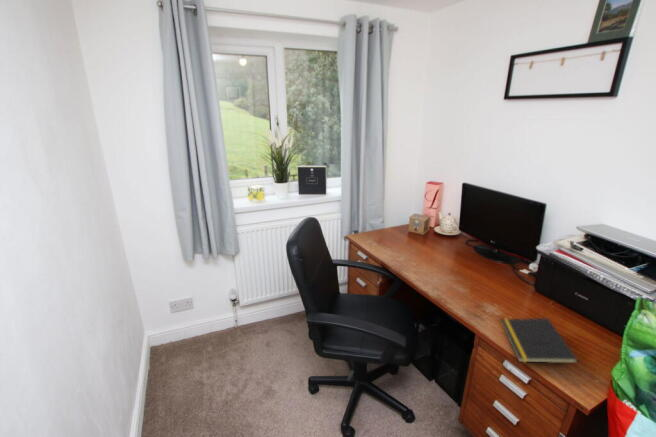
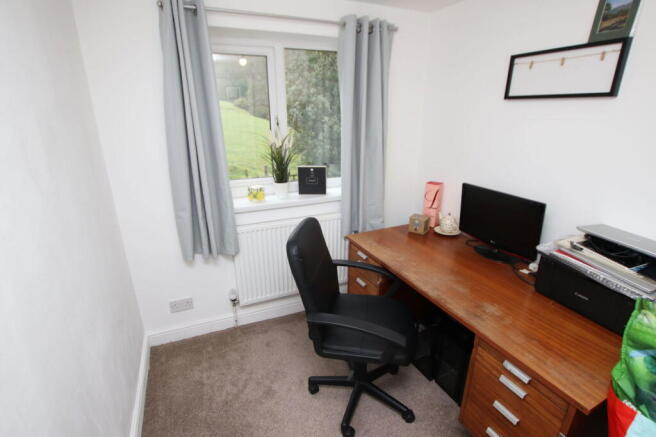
- notepad (534, 338)
